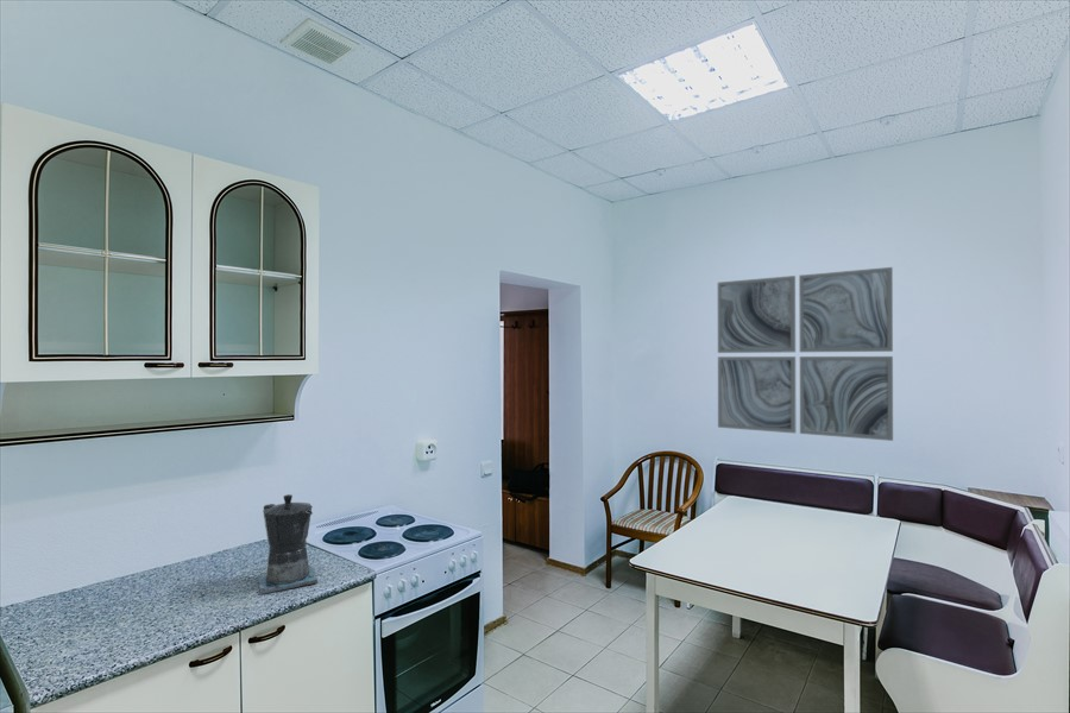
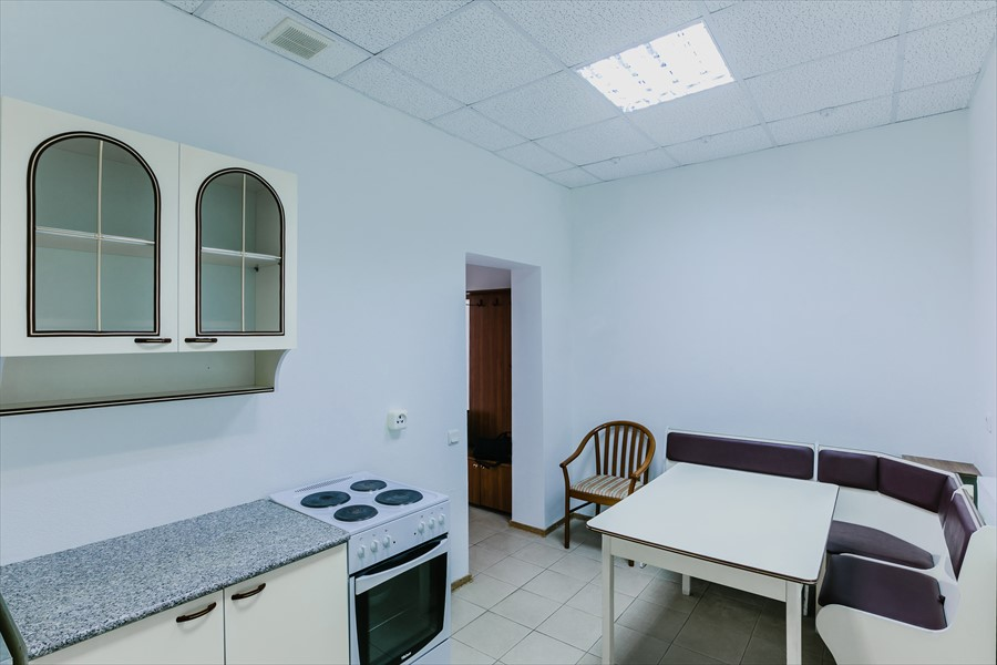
- wall art (794, 356)
- coffee maker (287, 537)
